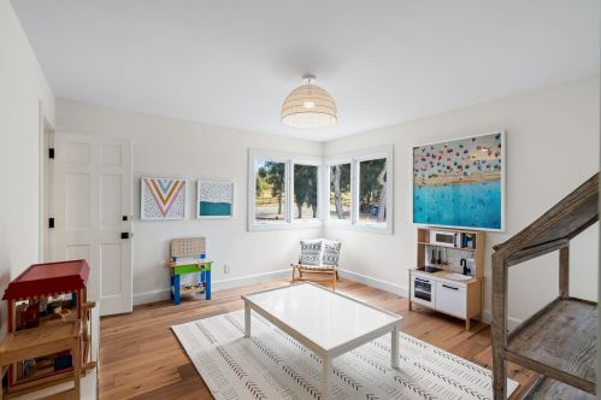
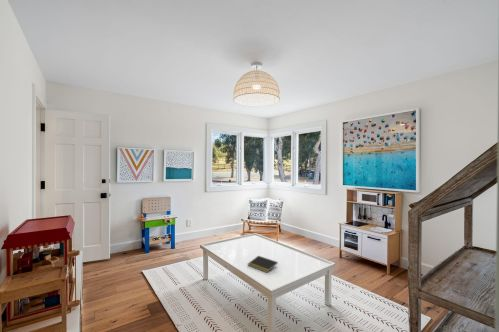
+ notepad (262, 263)
